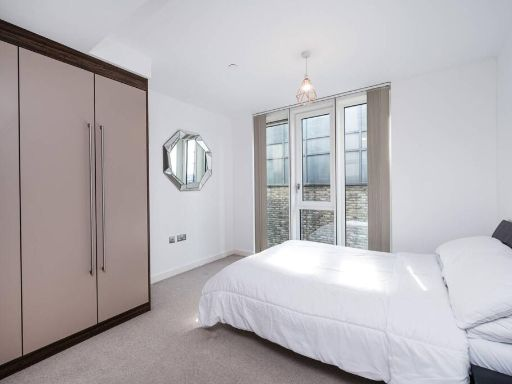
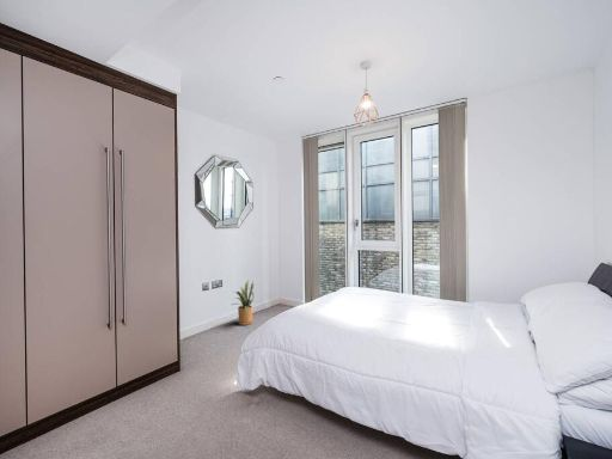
+ house plant (243, 302)
